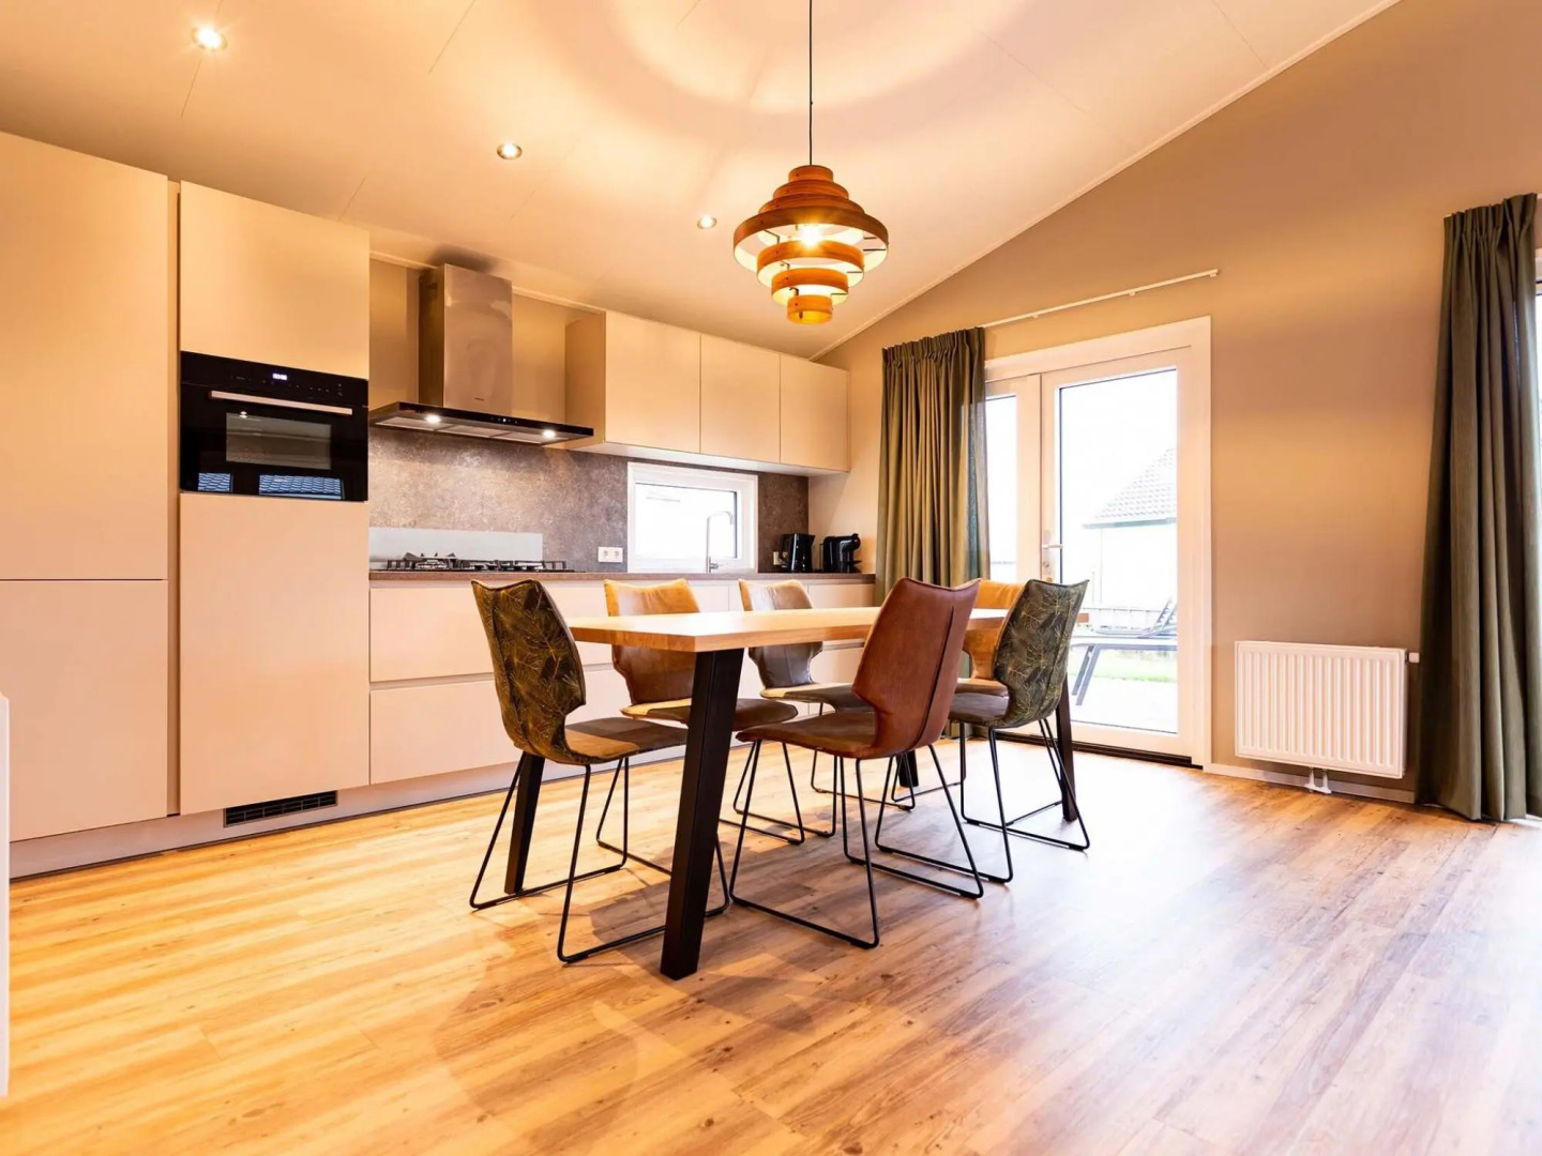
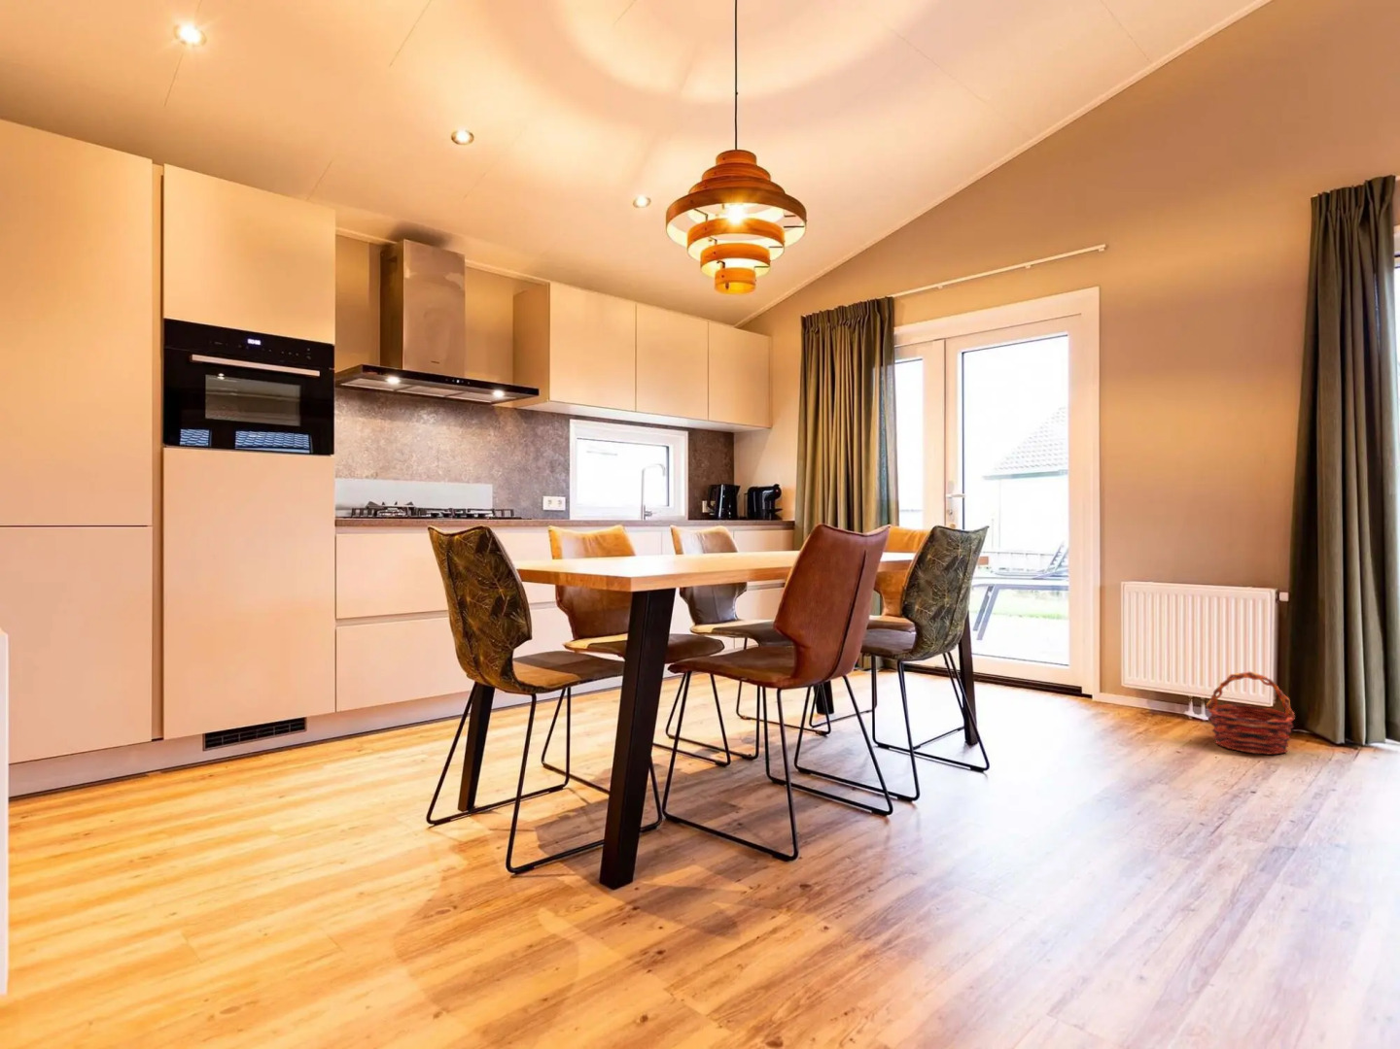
+ basket (1249, 709)
